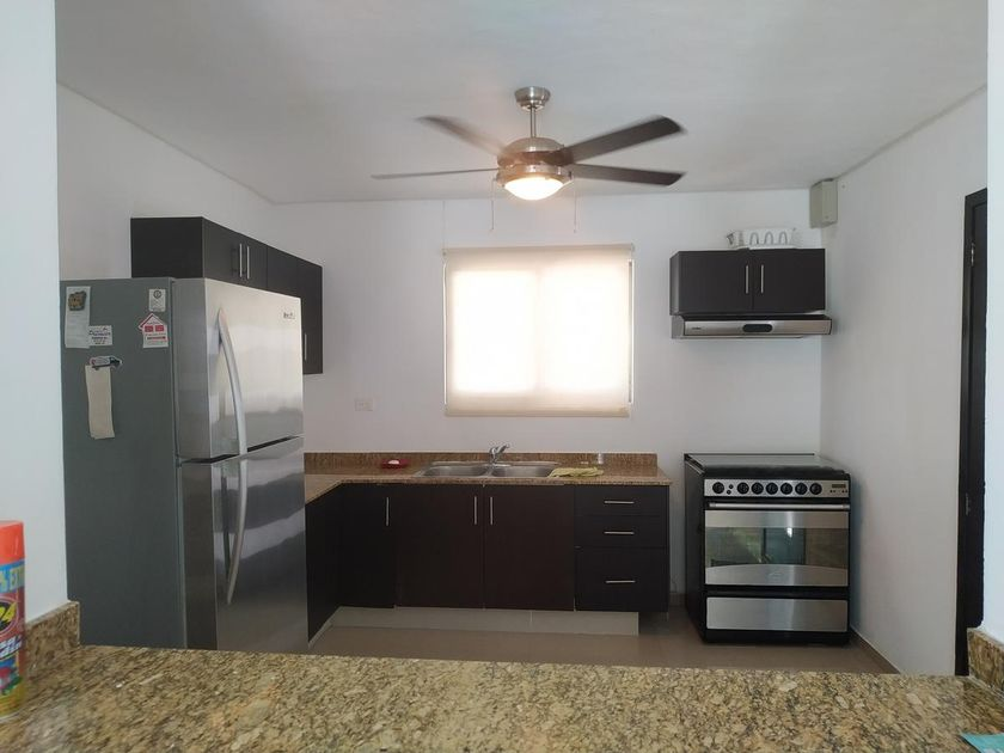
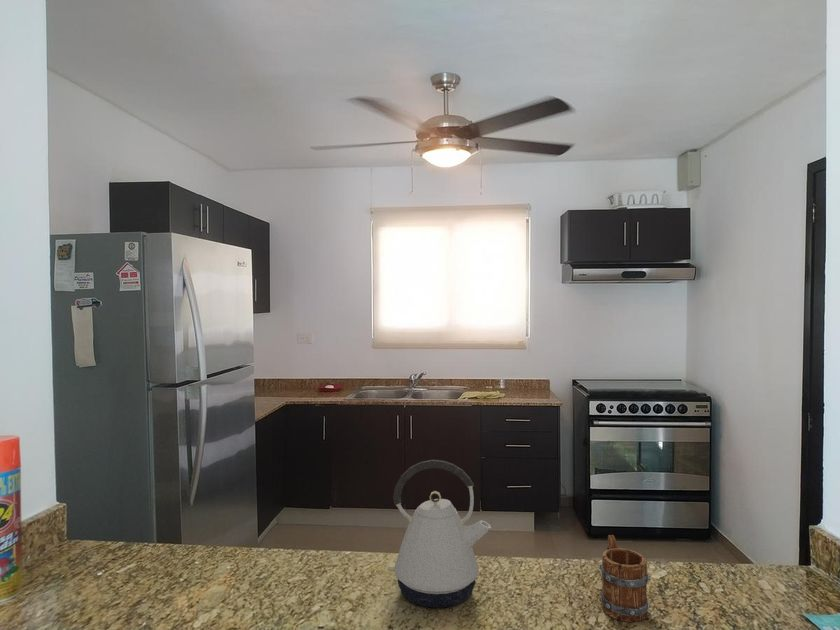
+ mug (620, 575)
+ kettle (439, 525)
